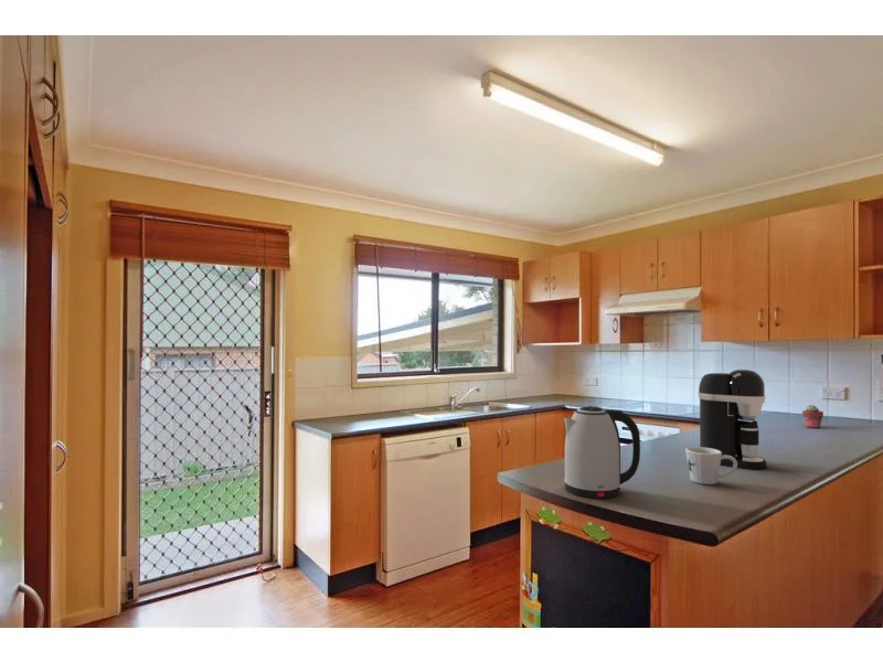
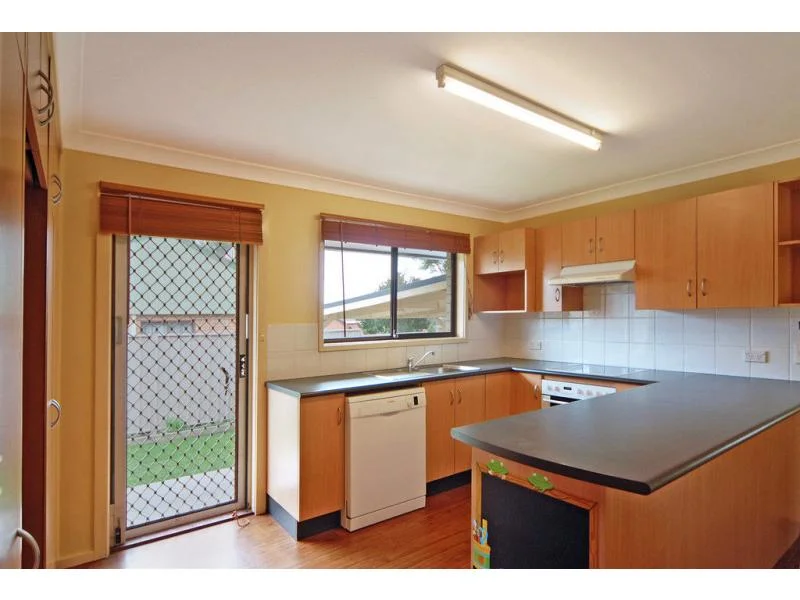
- potted succulent (812, 416)
- coffee maker (731, 415)
- kettle (602, 448)
- mug (711, 466)
